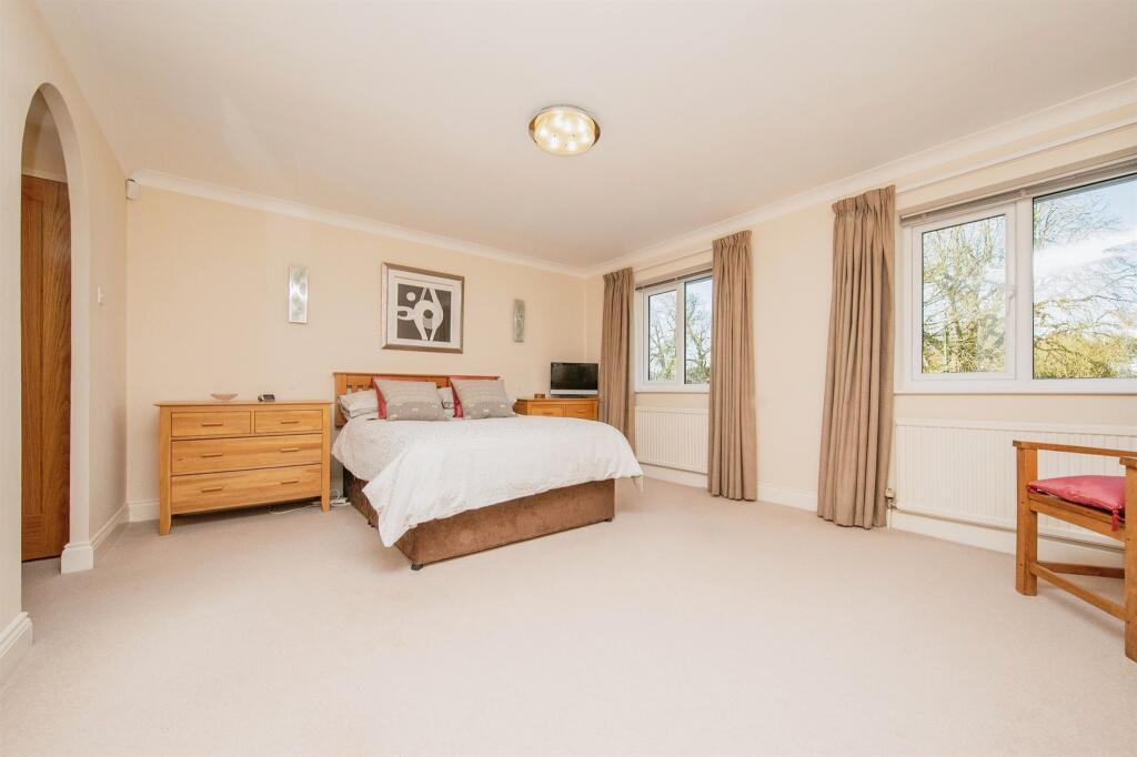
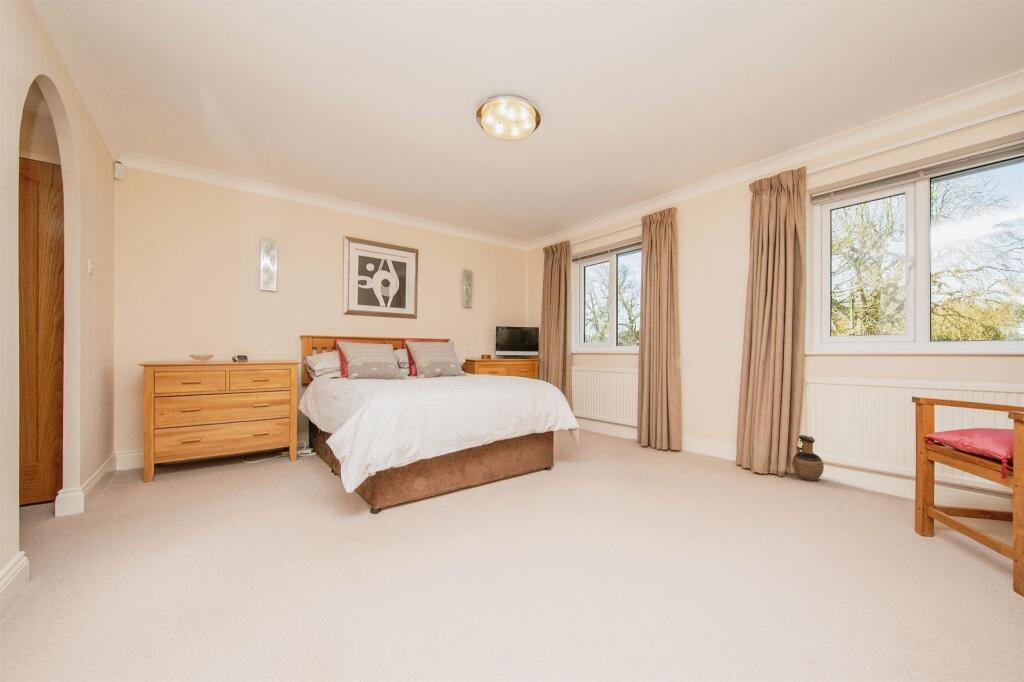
+ ceramic jug (807, 457)
